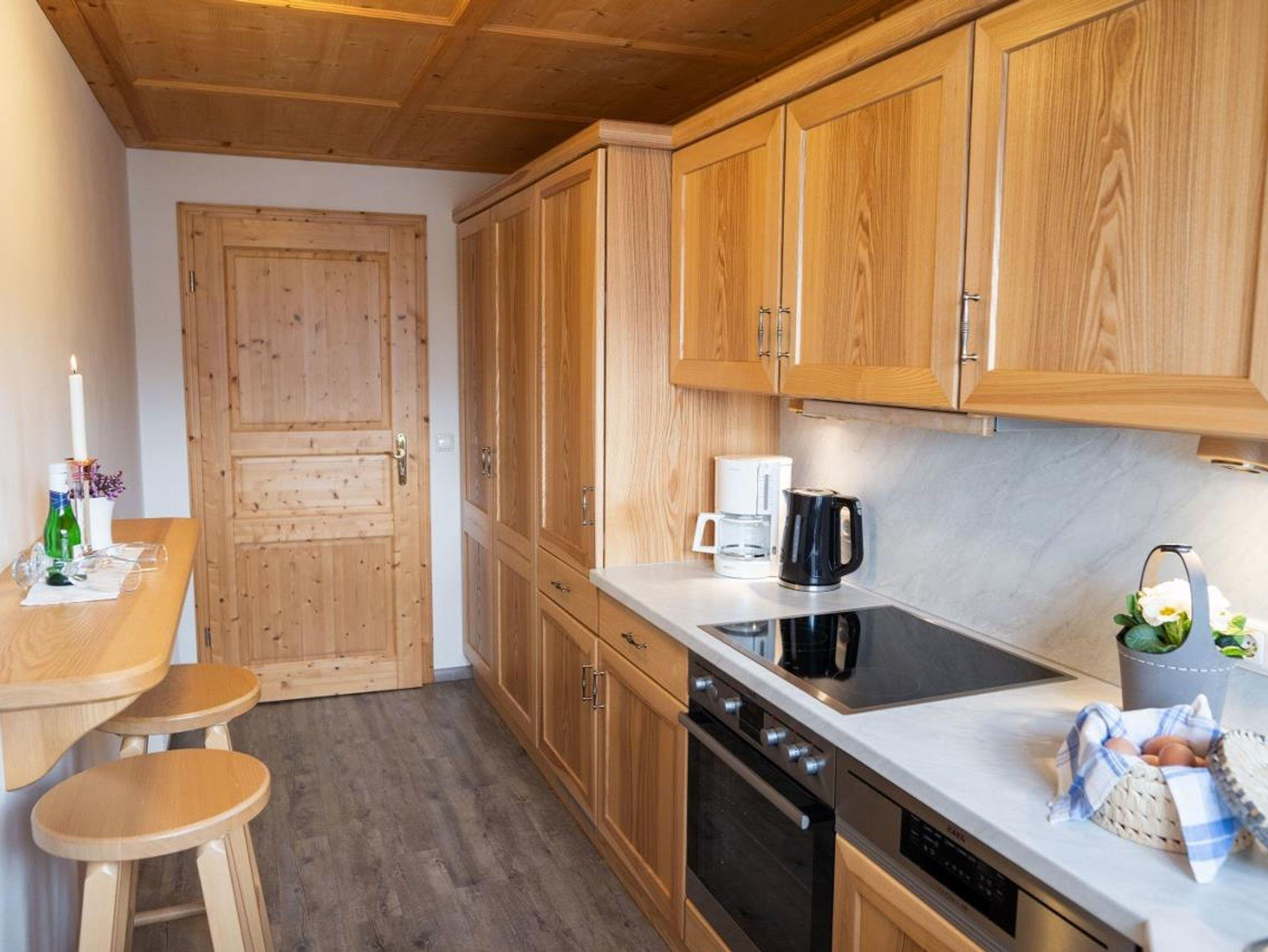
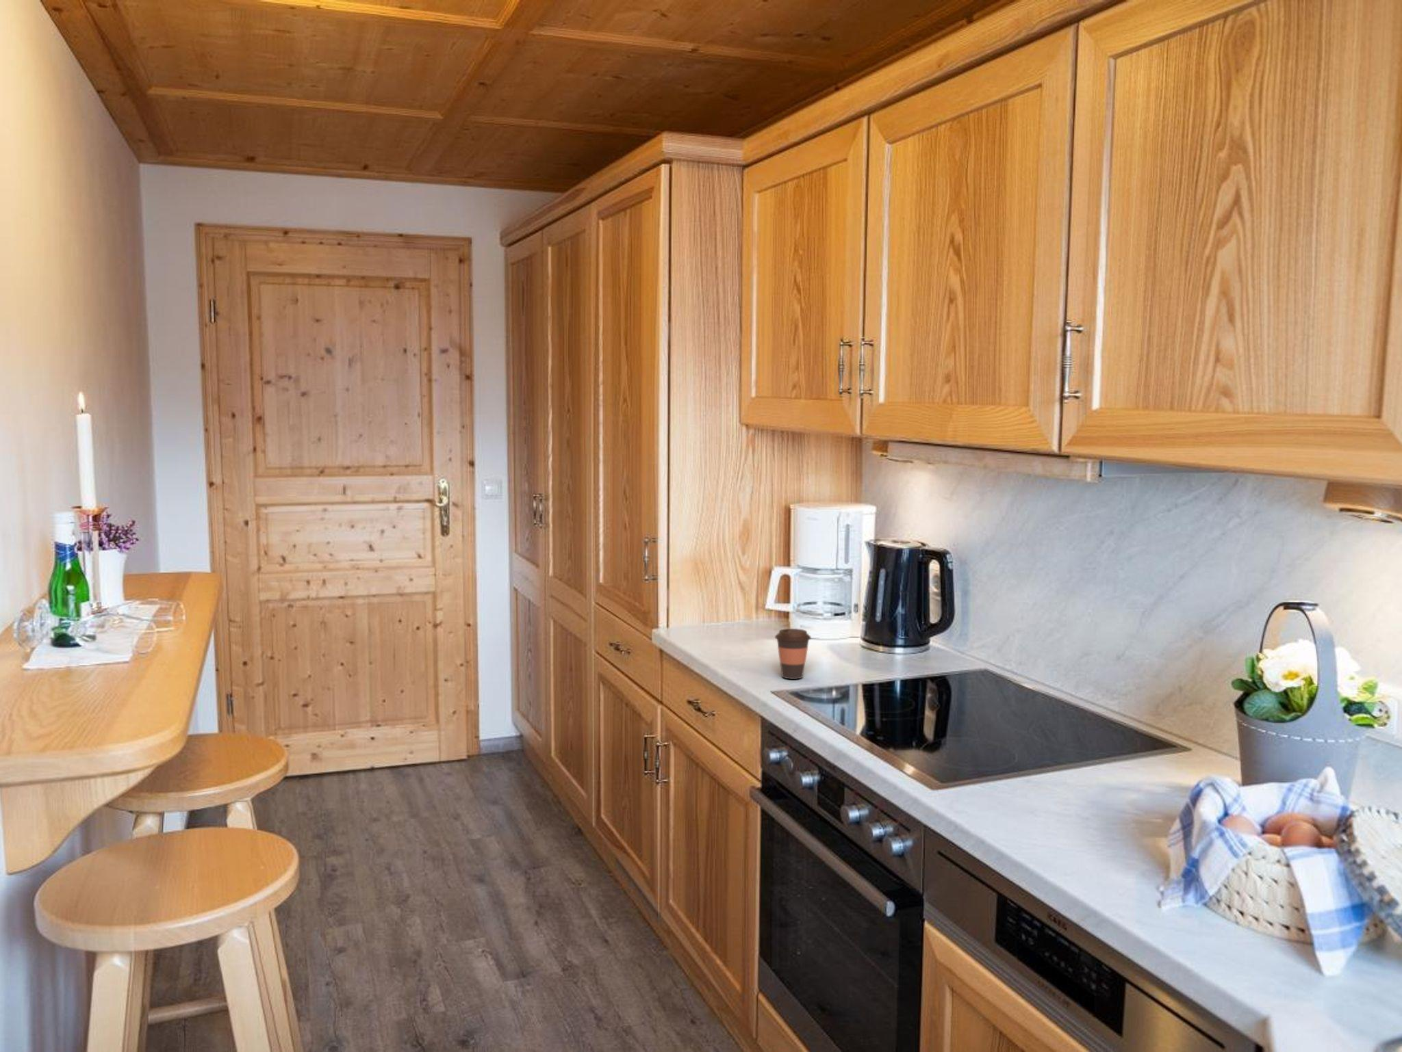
+ coffee cup (792, 654)
